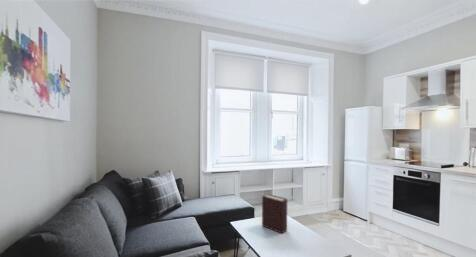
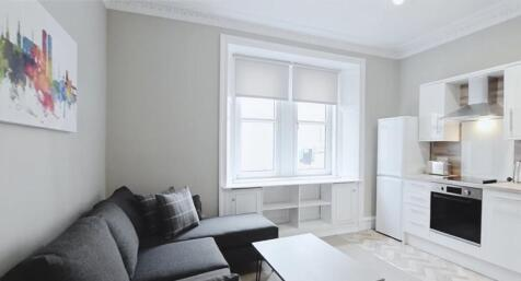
- bible (274, 212)
